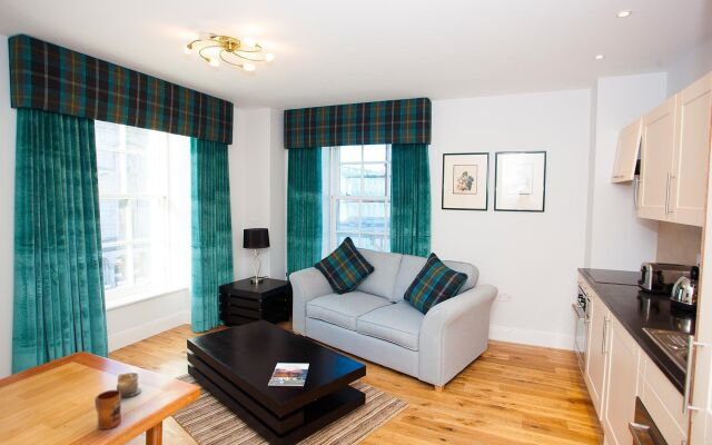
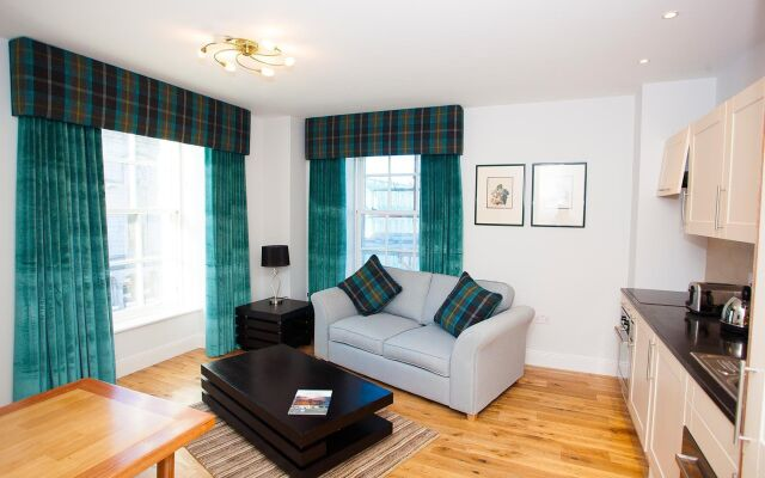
- jar (127, 384)
- mug (106, 408)
